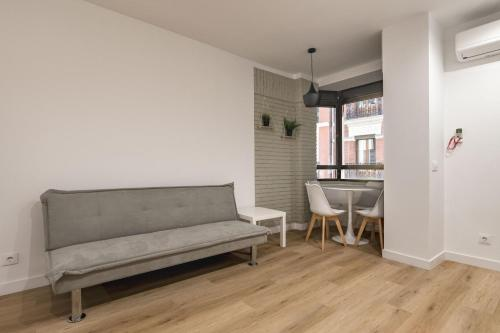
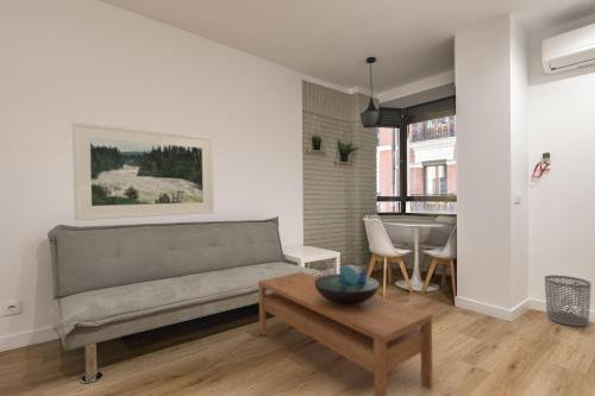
+ coffee table (331, 325)
+ waste bin (566, 298)
+ decorative bowl (345, 282)
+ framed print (152, 174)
